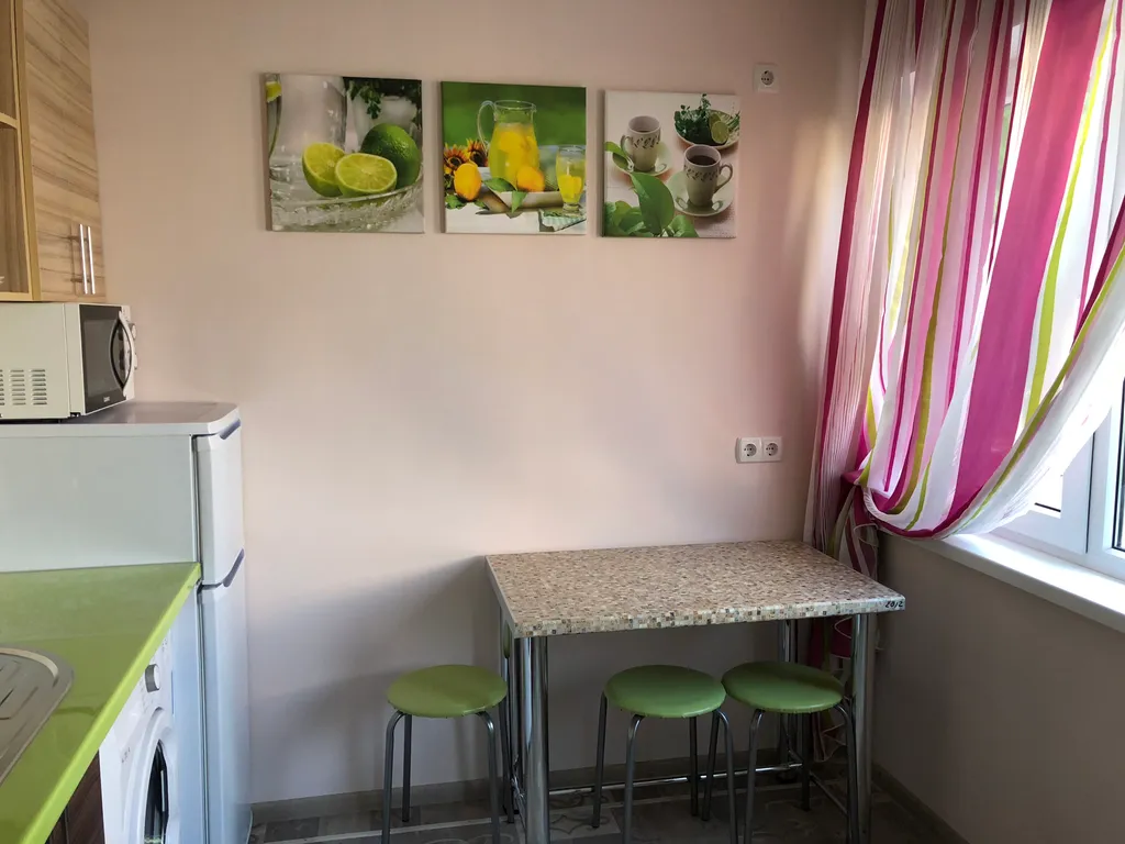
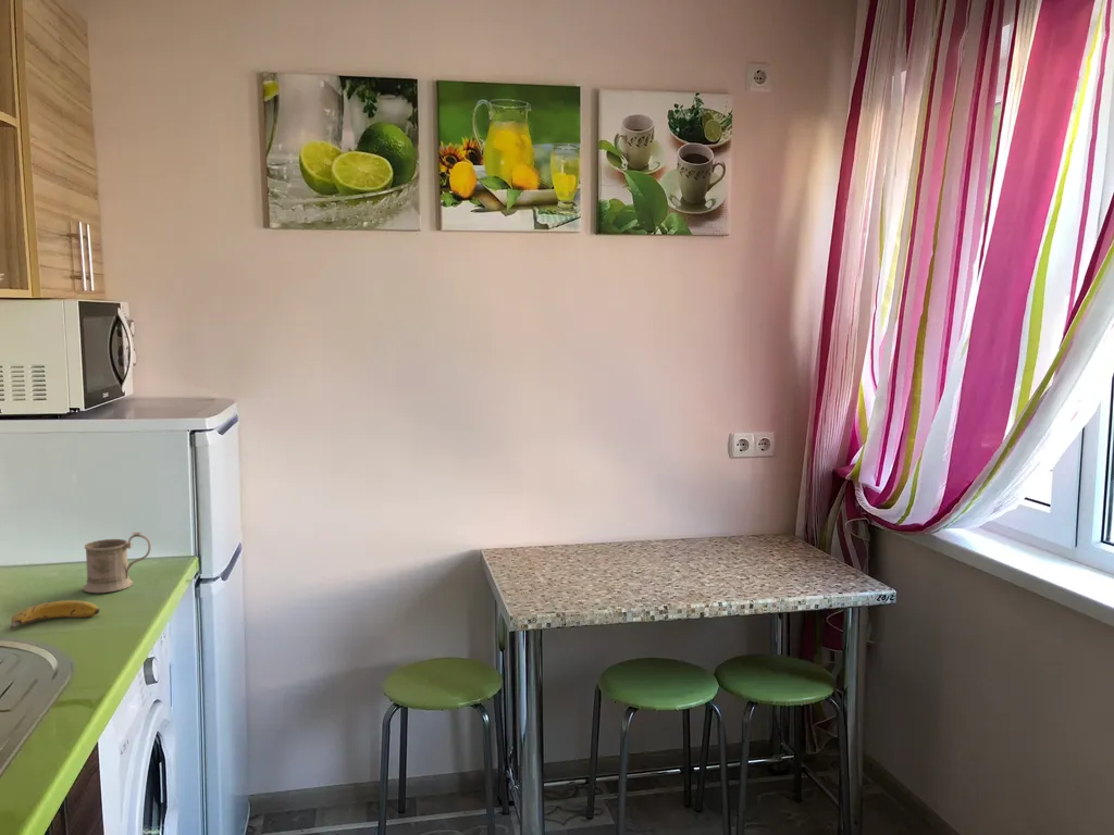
+ mug (117, 559)
+ fruit (57, 612)
